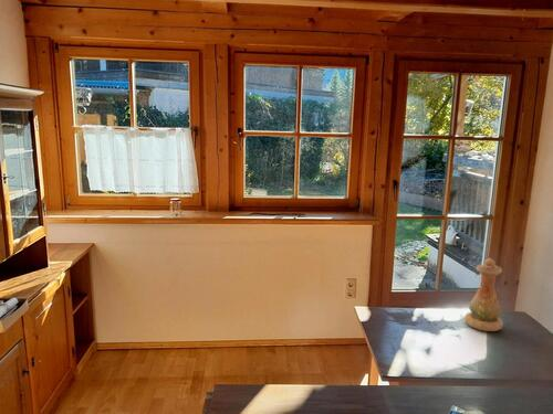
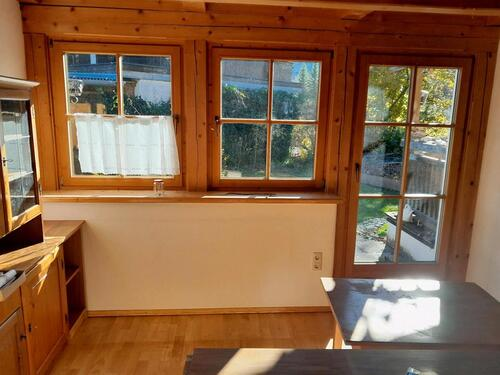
- vase (486, 291)
